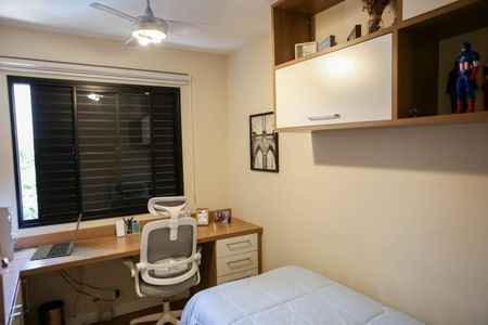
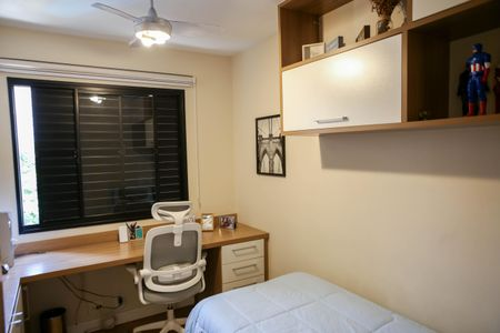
- laptop (60, 243)
